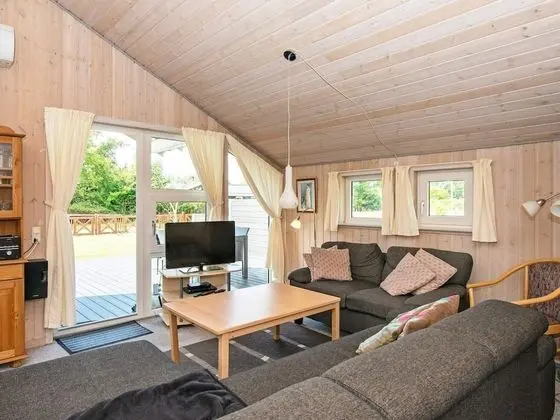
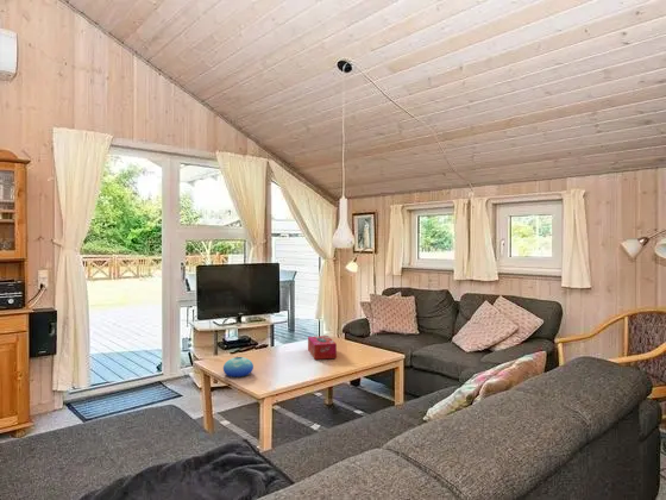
+ tissue box (321, 346)
+ bowl (238, 365)
